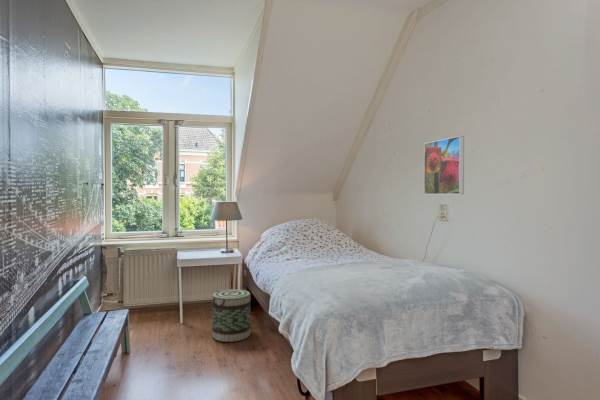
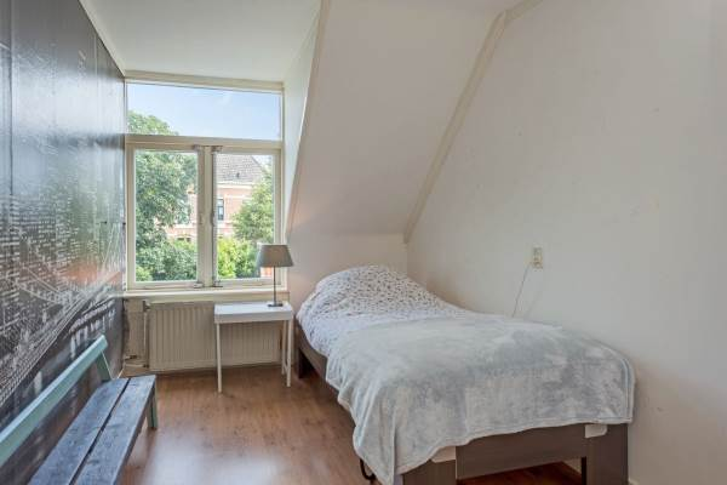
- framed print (442, 167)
- basket (230, 313)
